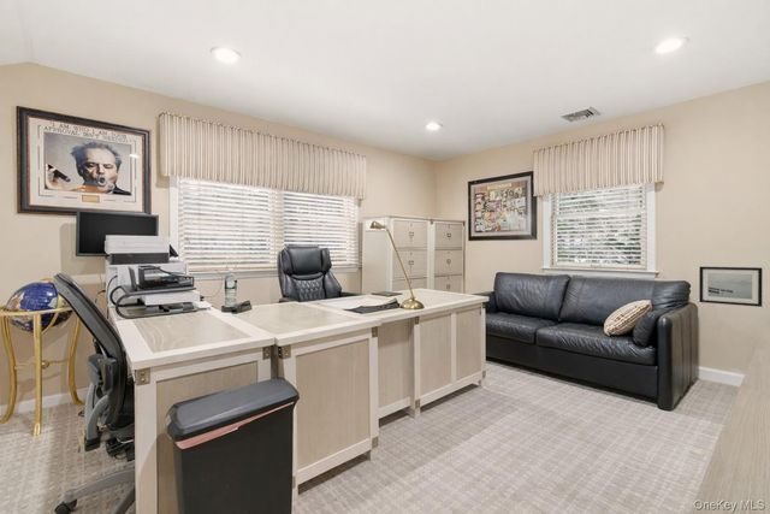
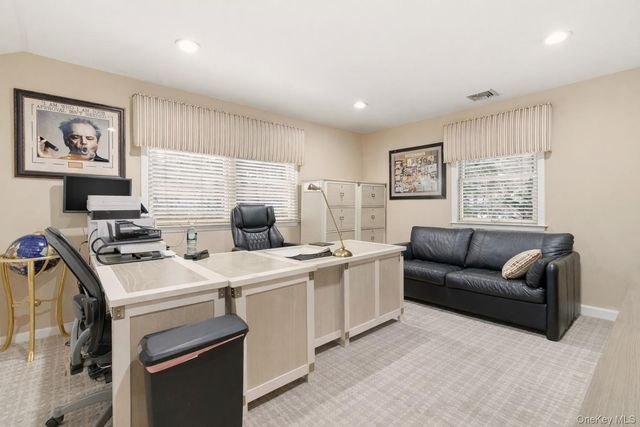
- wall art (729, 285)
